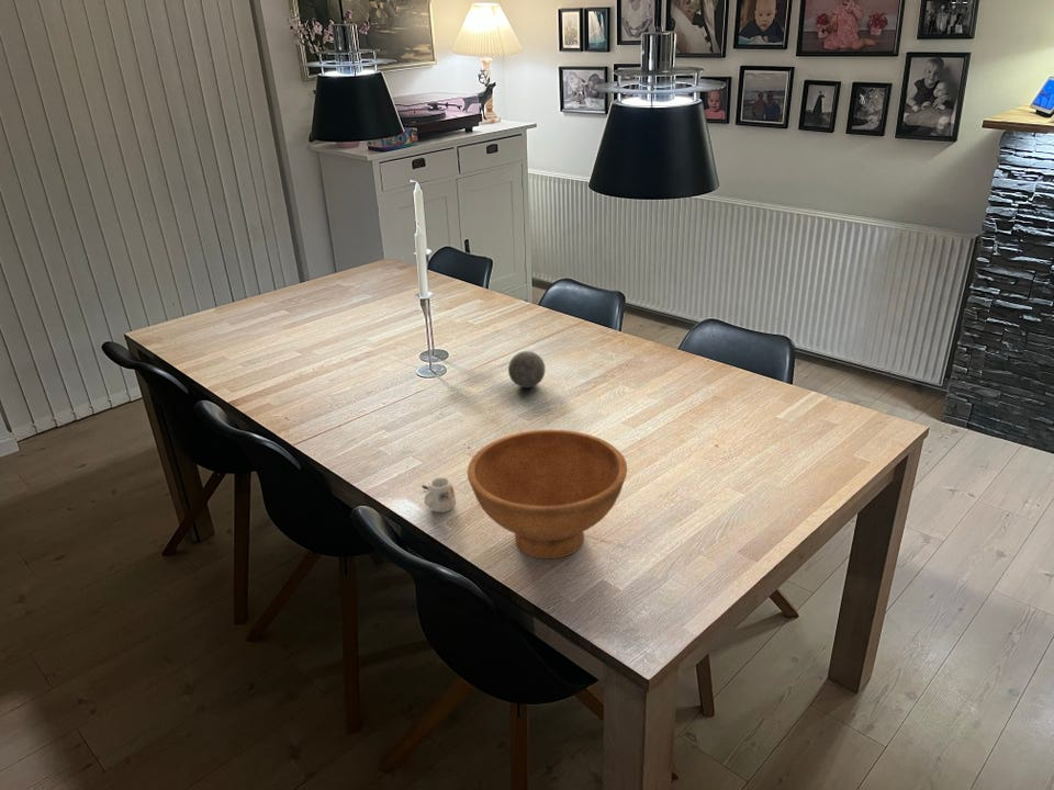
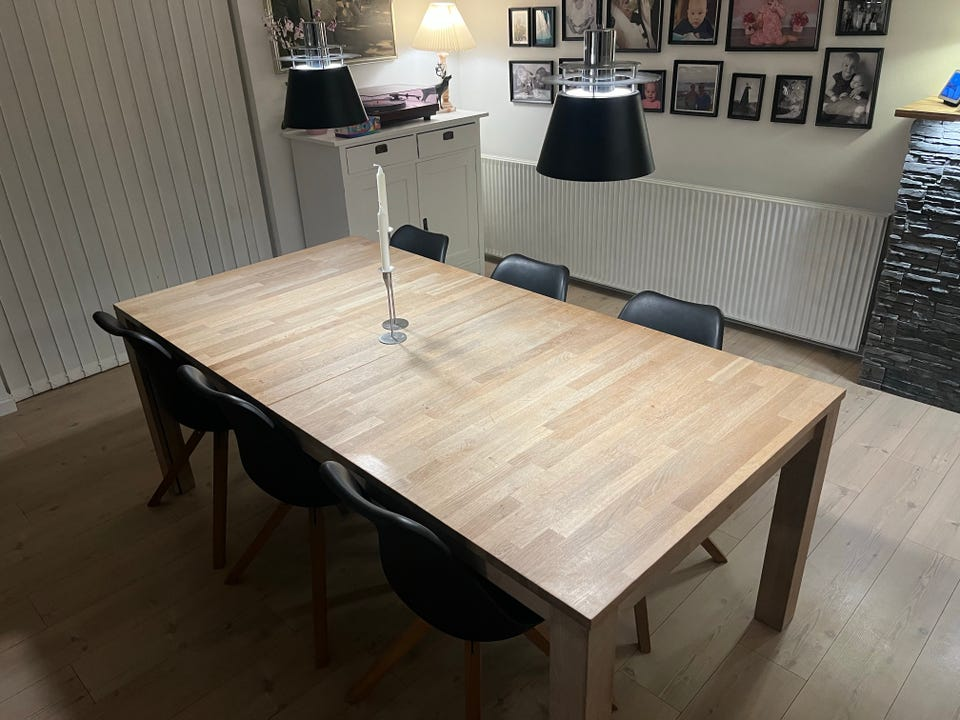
- bowl (548, 503)
- mug (428, 492)
- decorative ball (526, 369)
